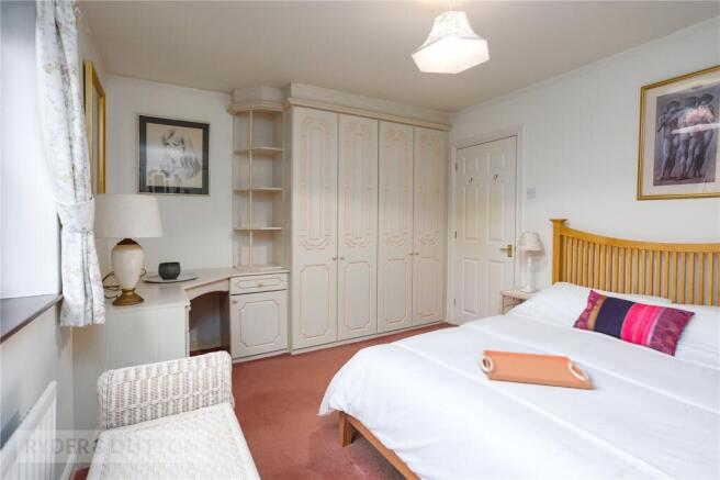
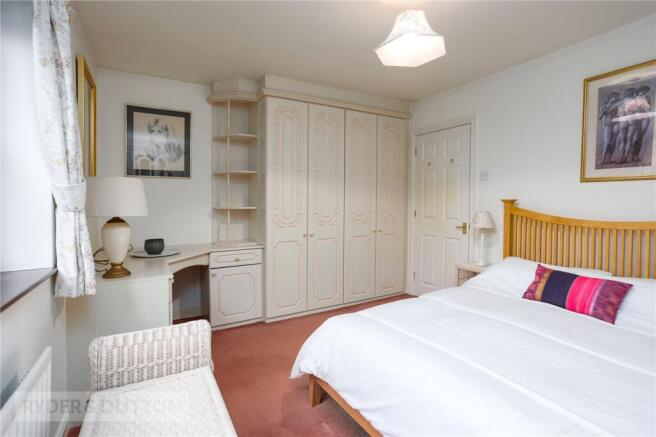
- serving tray (530, 367)
